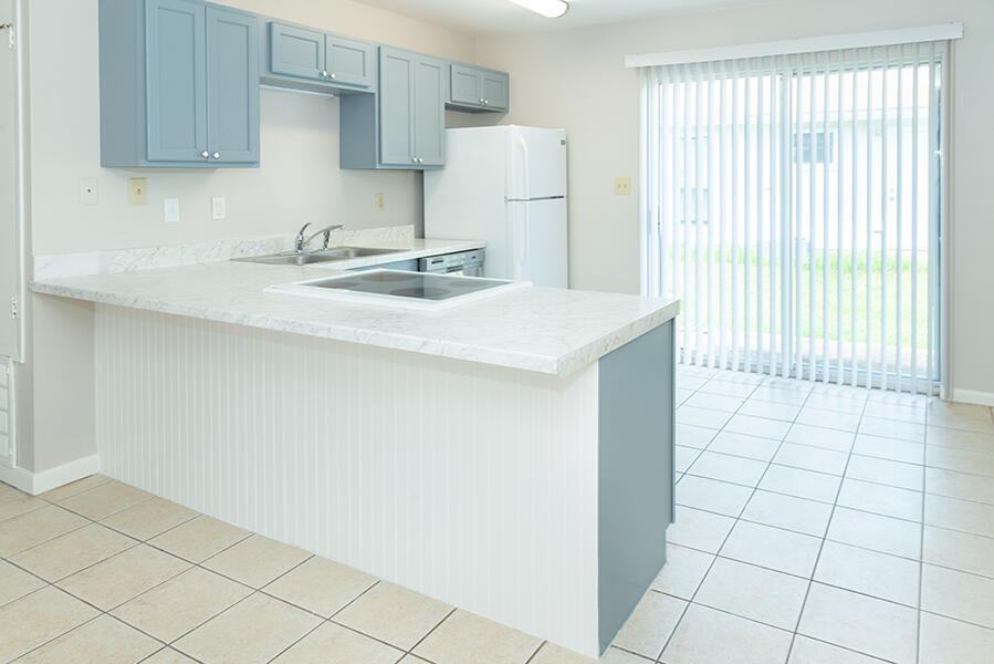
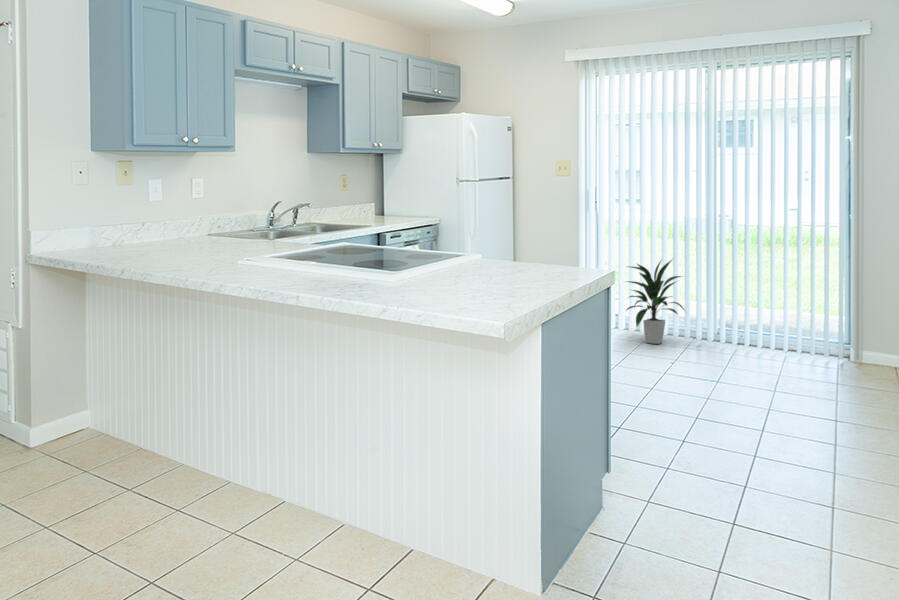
+ indoor plant (652, 300)
